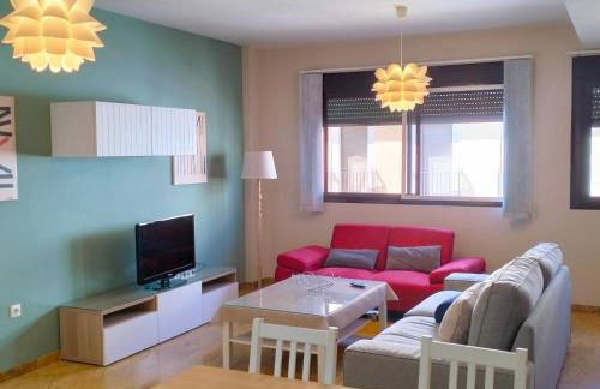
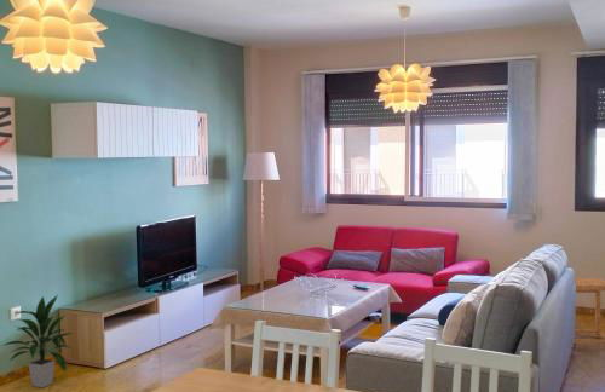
+ side table (595, 311)
+ indoor plant (41, 341)
